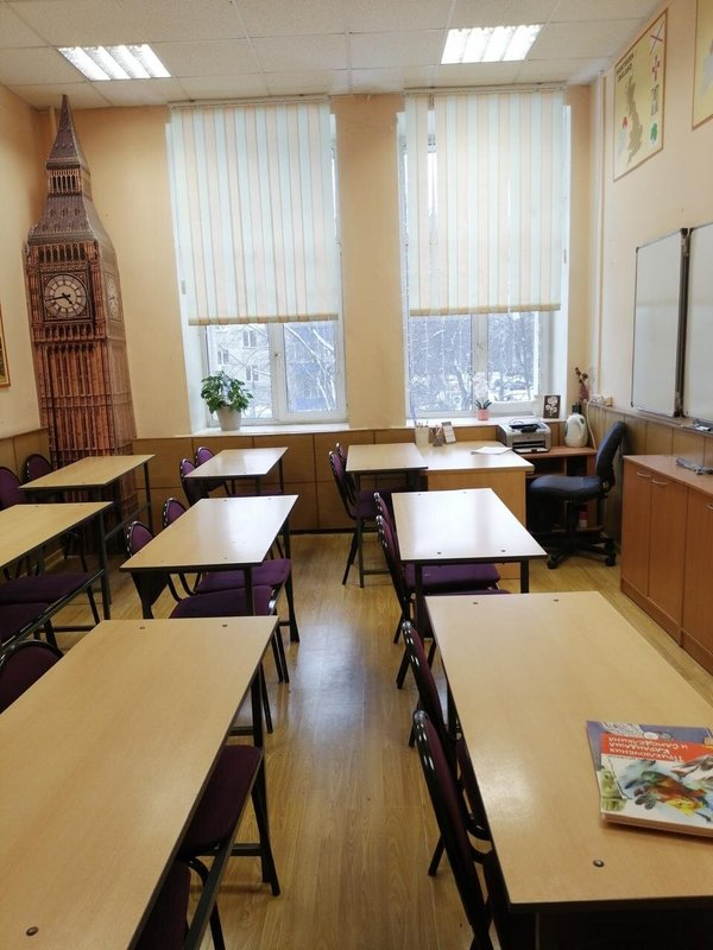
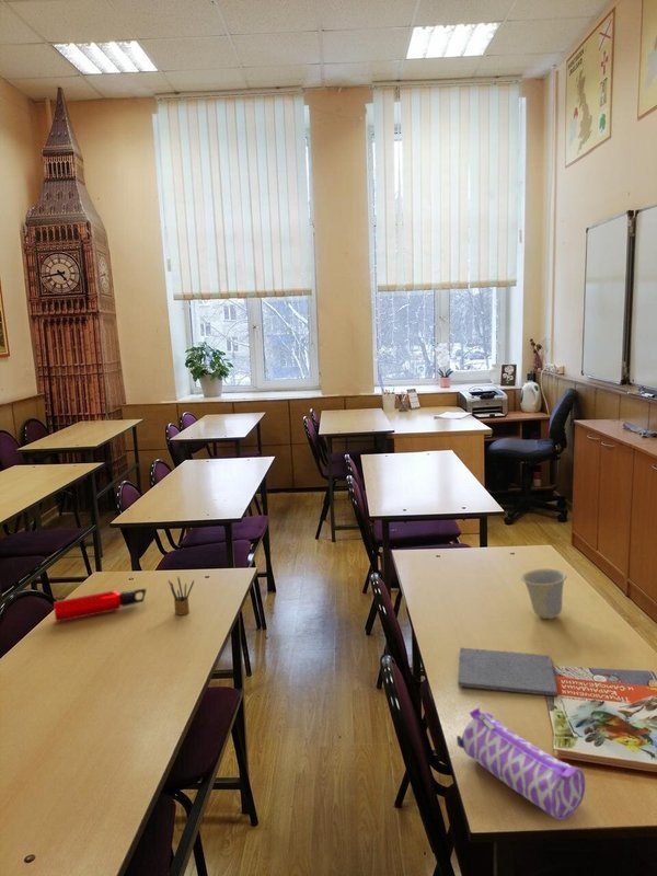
+ cup (543, 593)
+ notepad (505, 670)
+ pencil case (519, 759)
+ water bottle (100, 603)
+ pencil box (182, 596)
